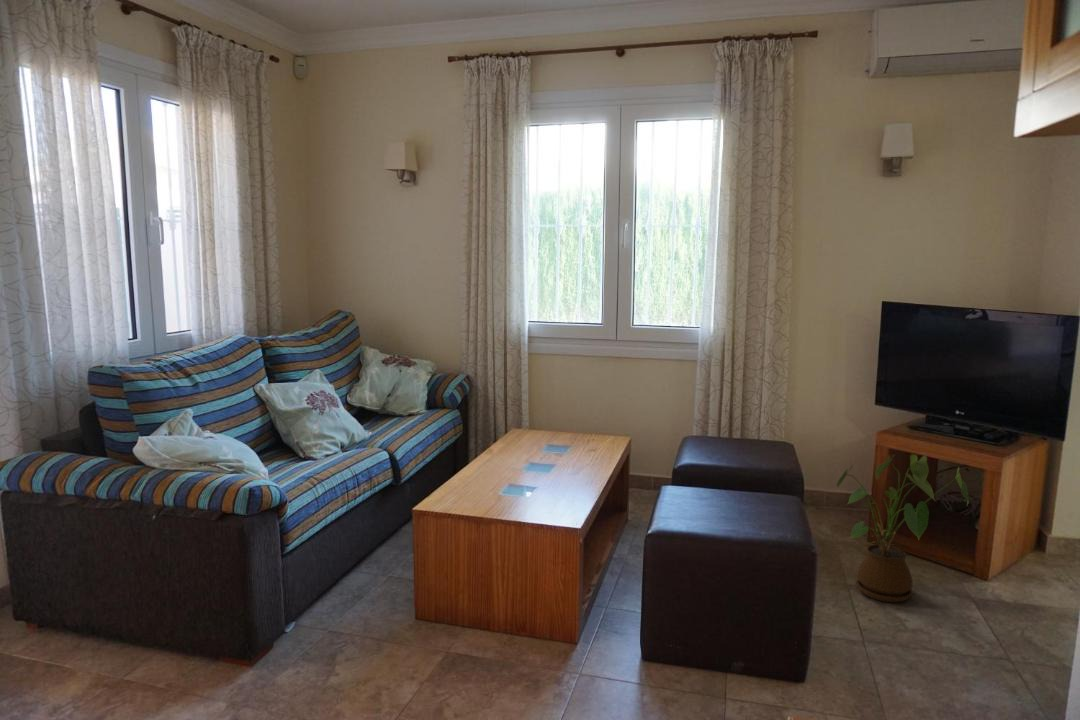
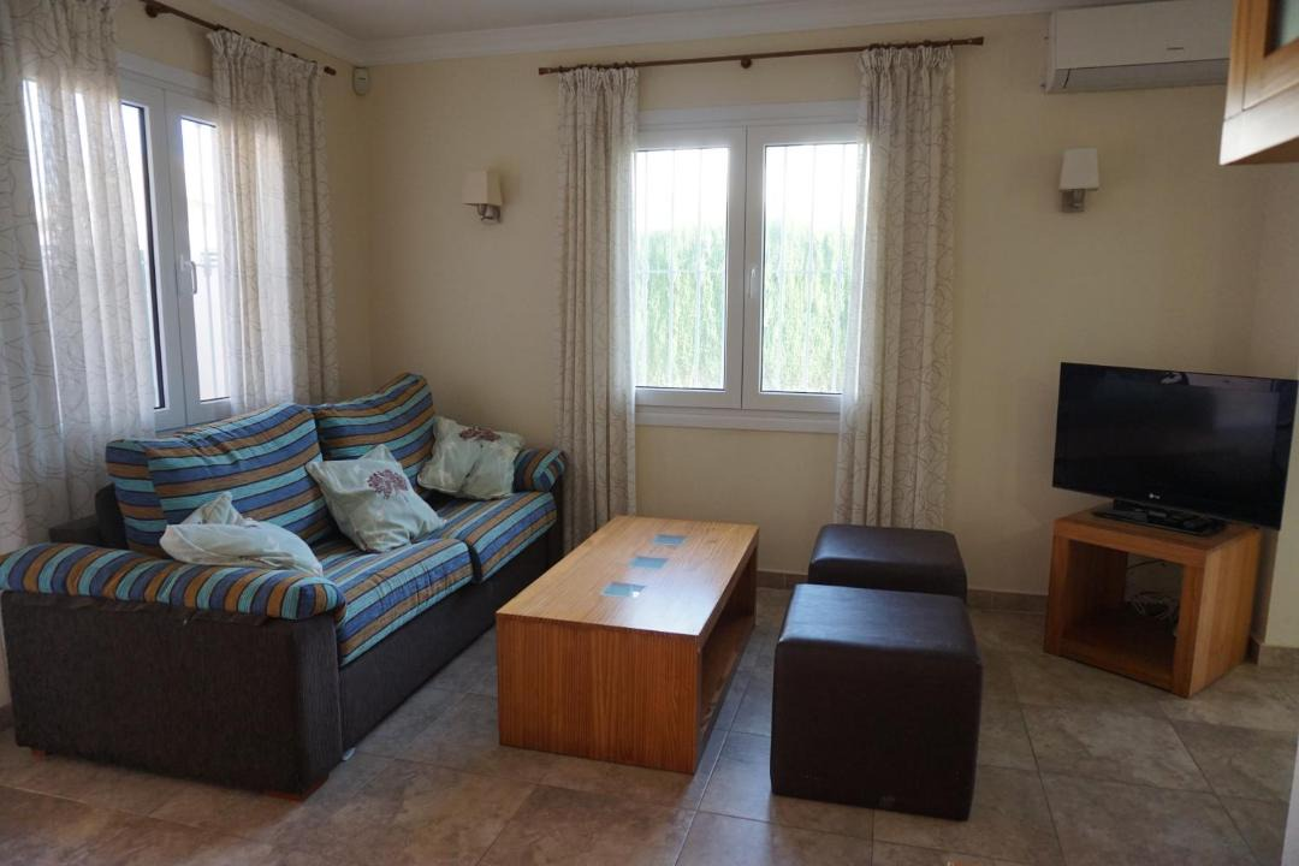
- house plant (896, 530)
